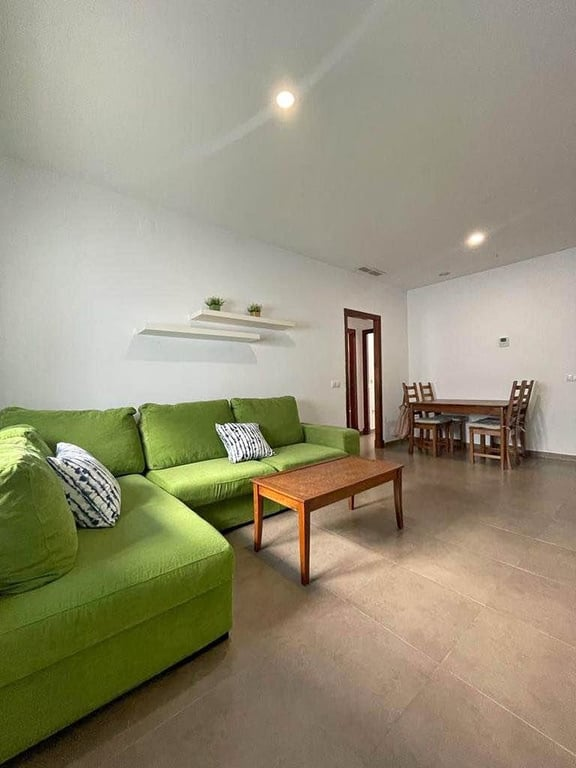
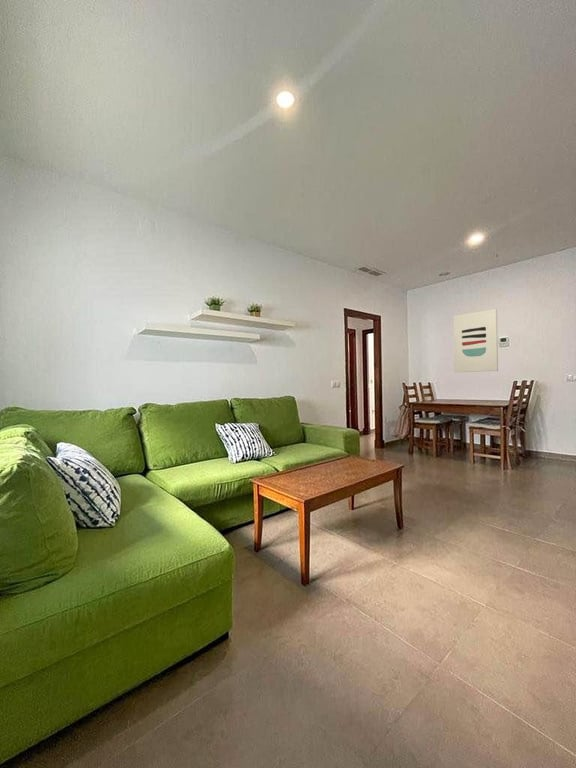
+ wall art (474, 342)
